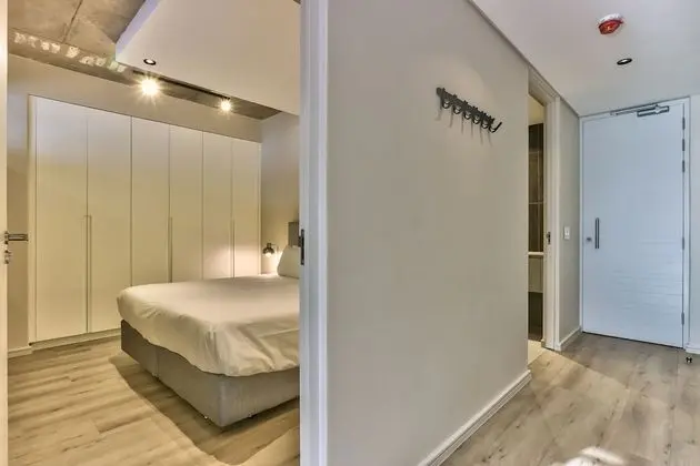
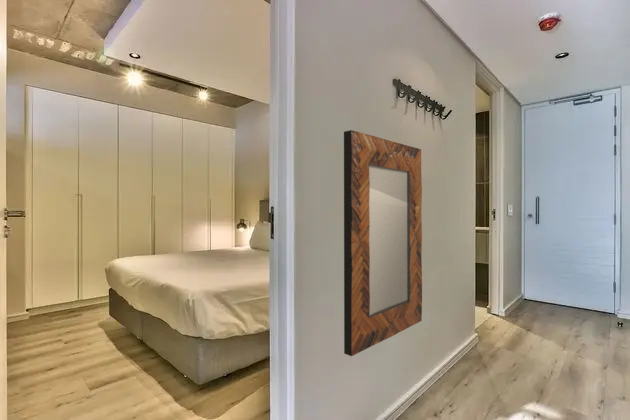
+ home mirror (388, 238)
